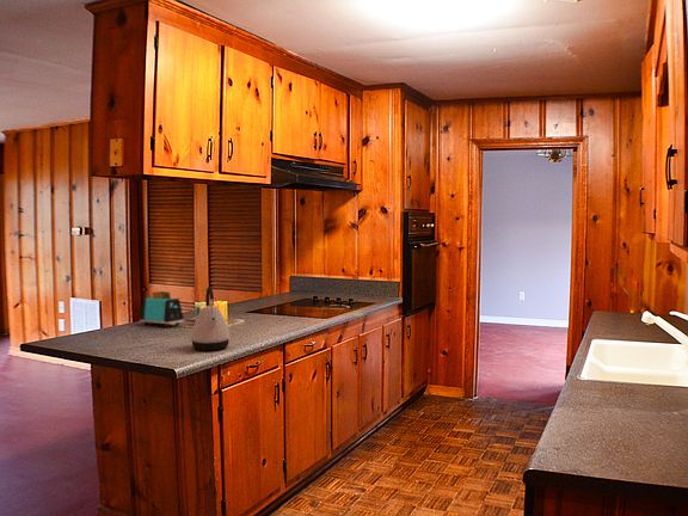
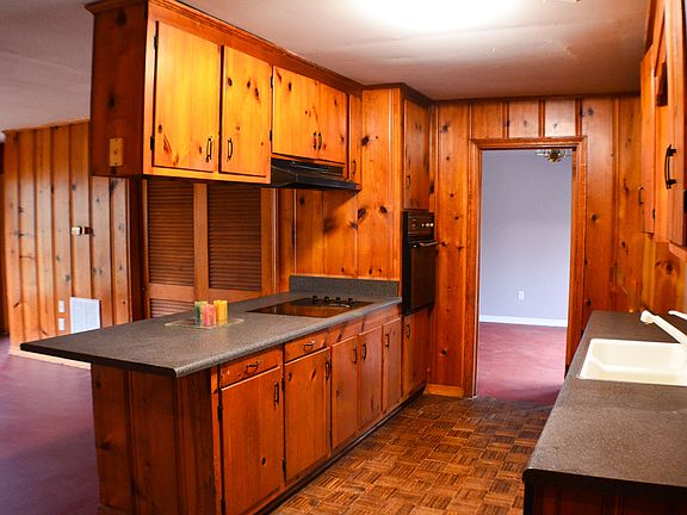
- toaster (161, 308)
- kettle (210, 317)
